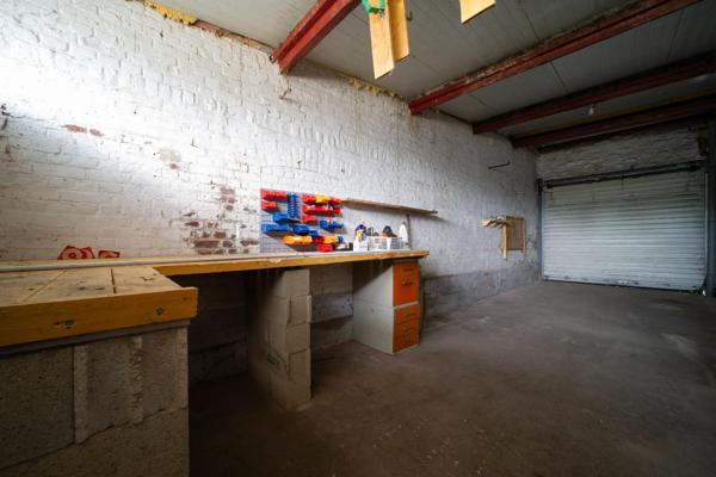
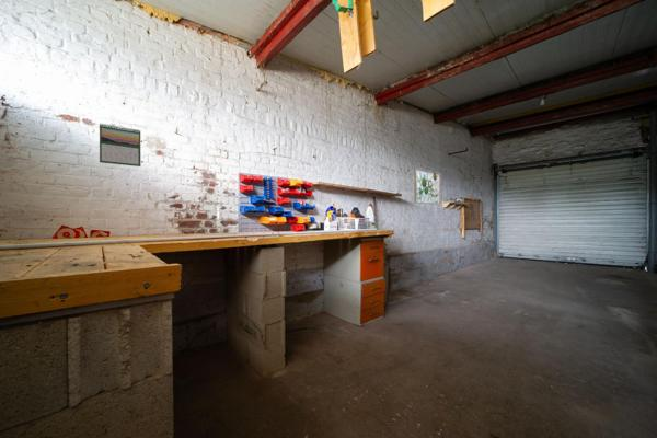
+ wall art (428, 187)
+ calendar (120, 145)
